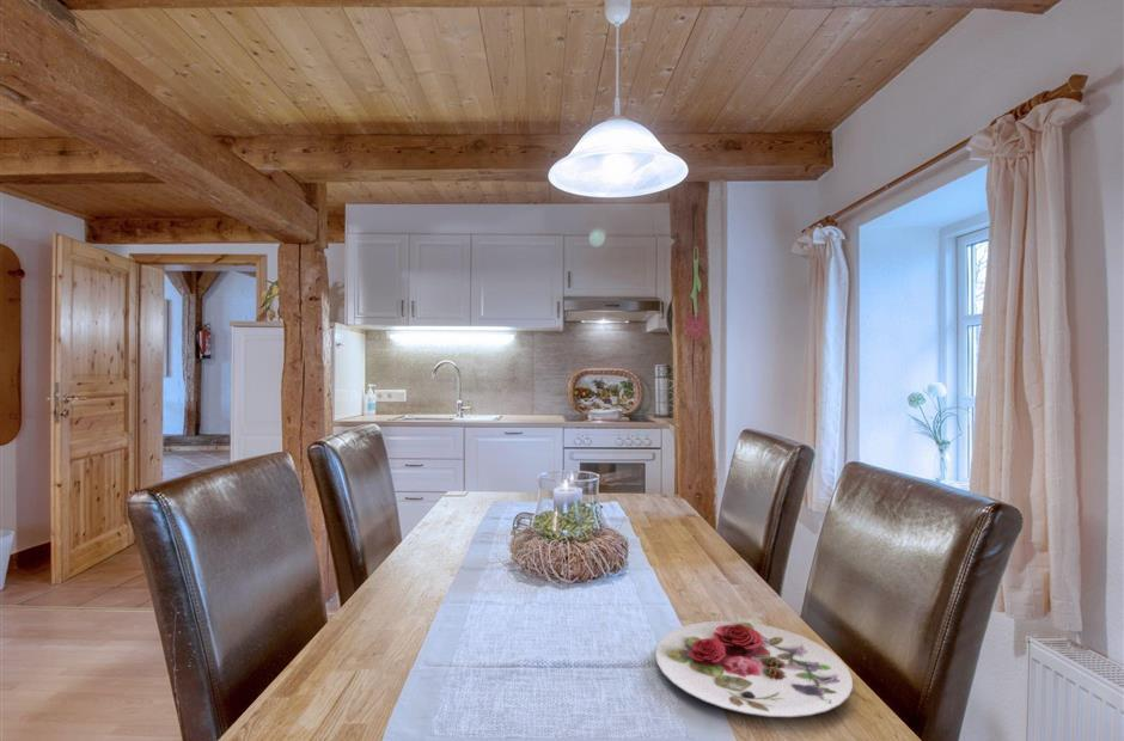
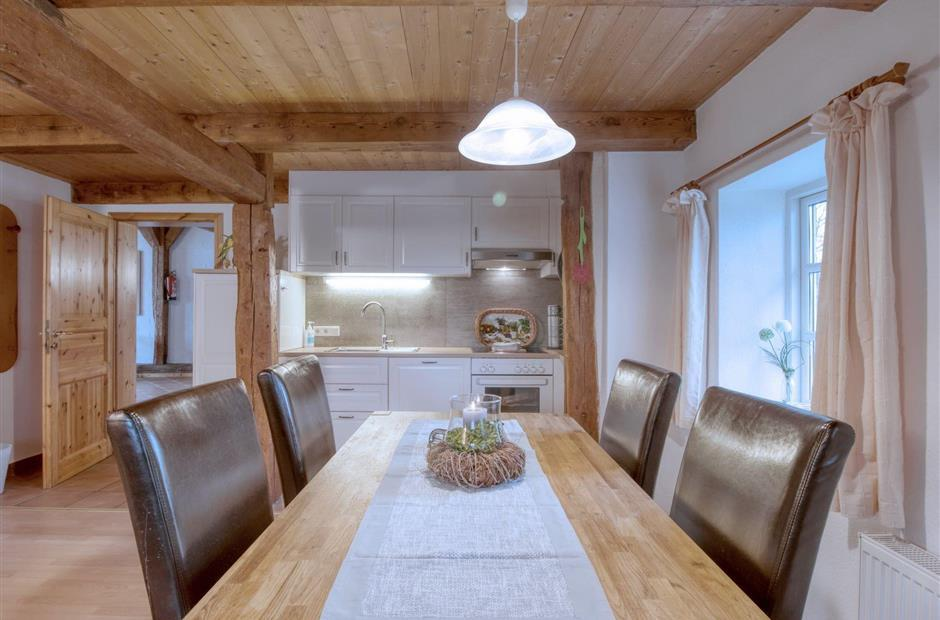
- plate (749, 660)
